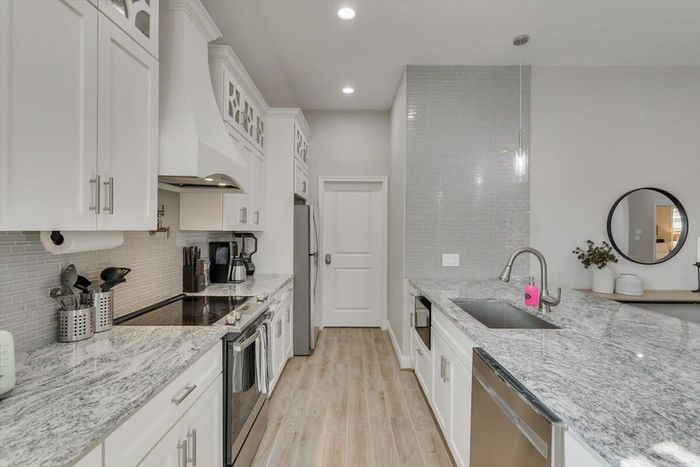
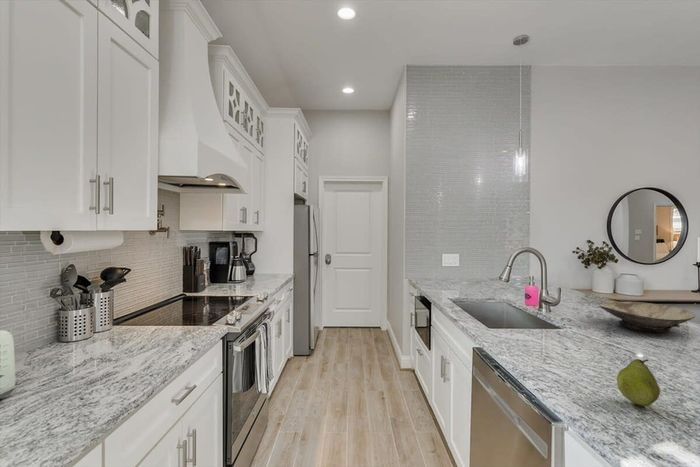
+ bowl (643, 317)
+ fruit (637, 380)
